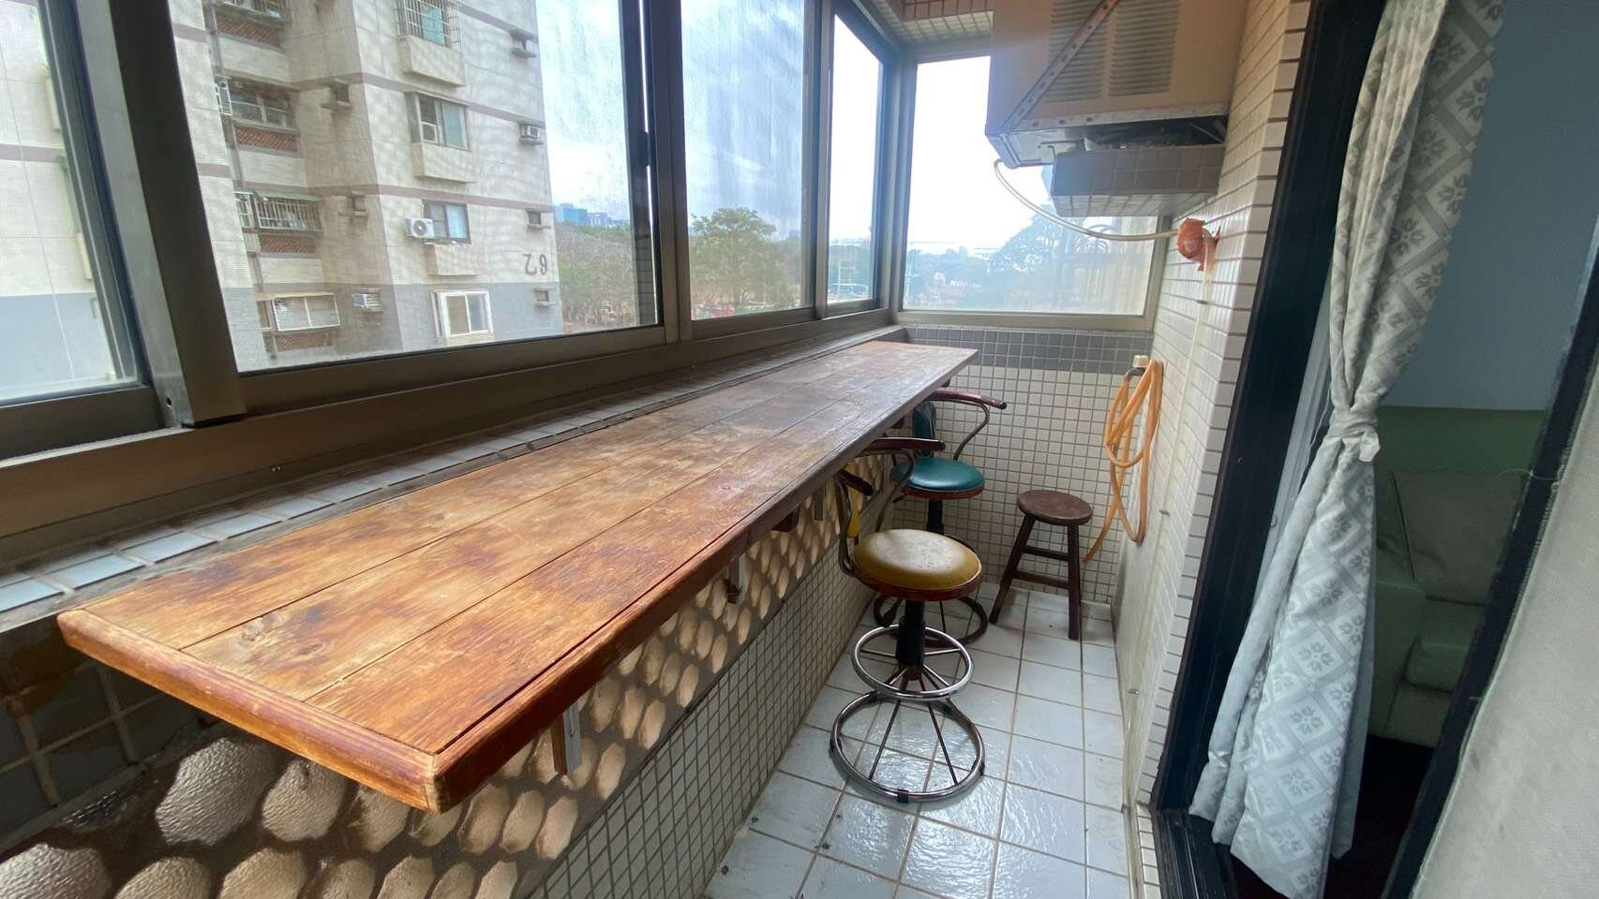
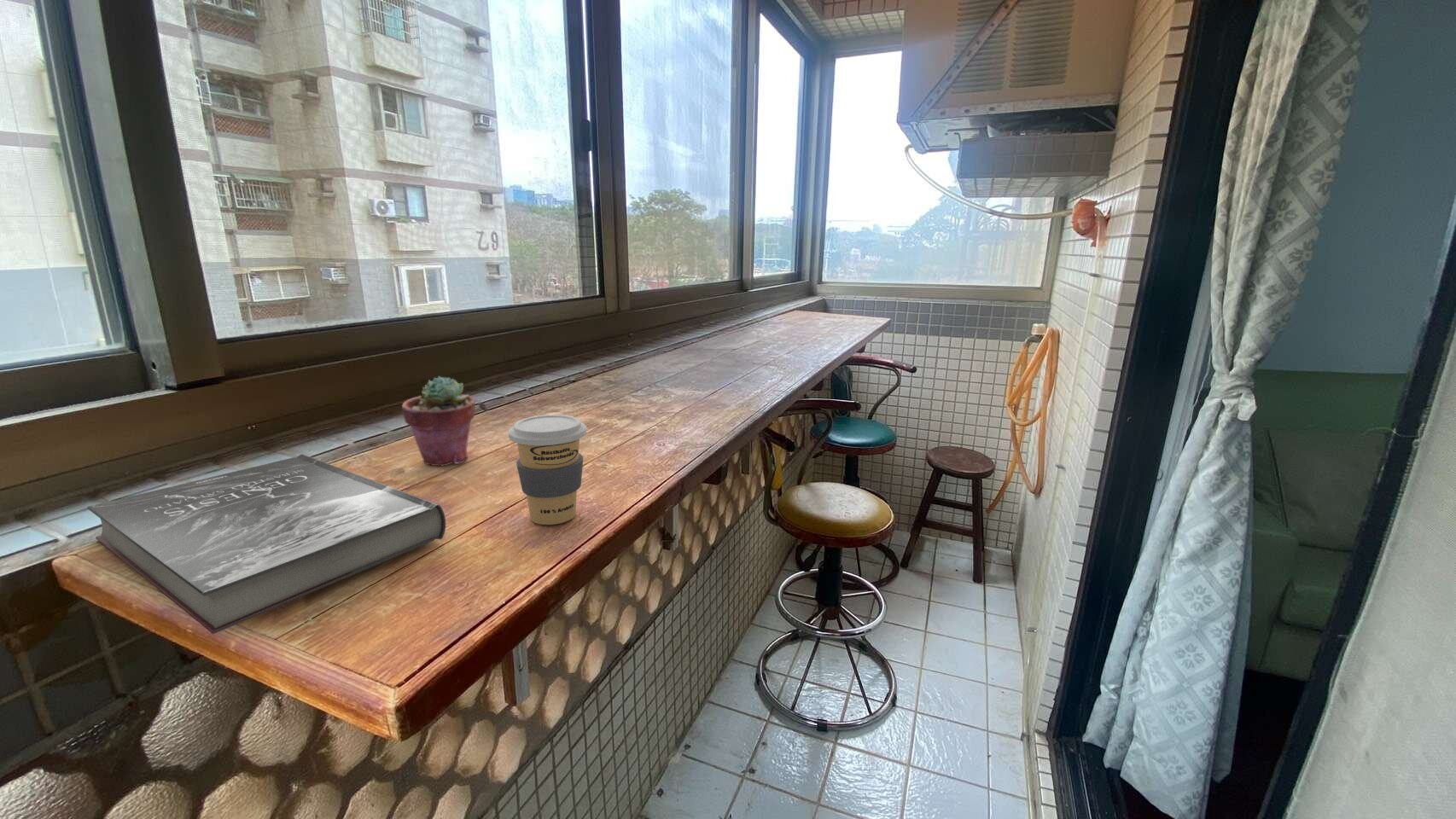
+ potted succulent (441, 418)
+ book (272, 521)
+ coffee cup (550, 469)
